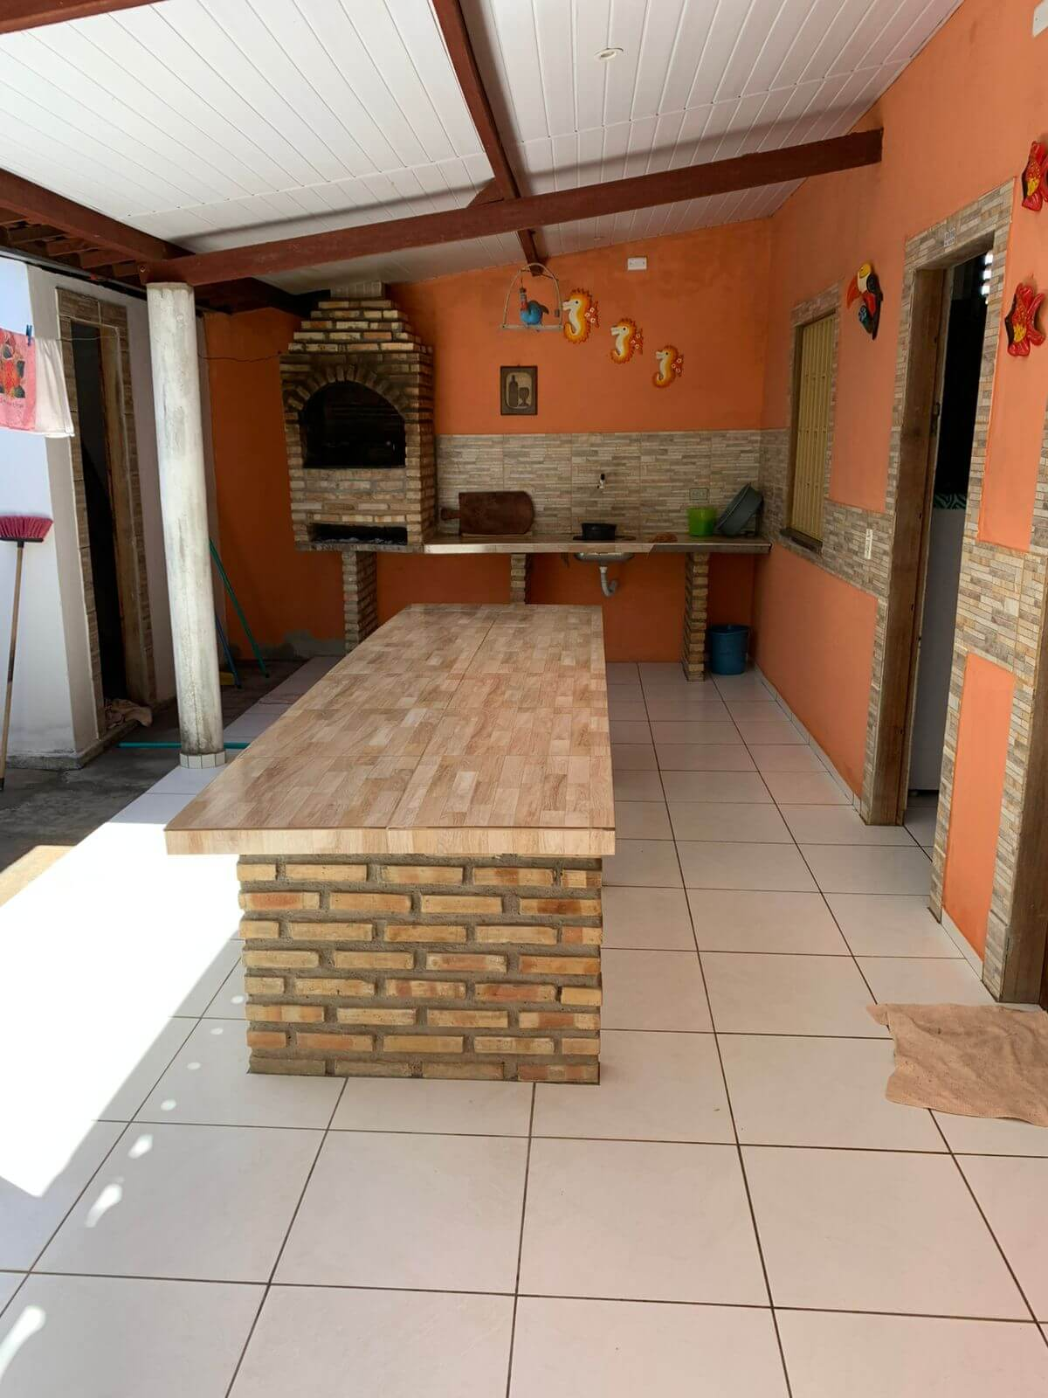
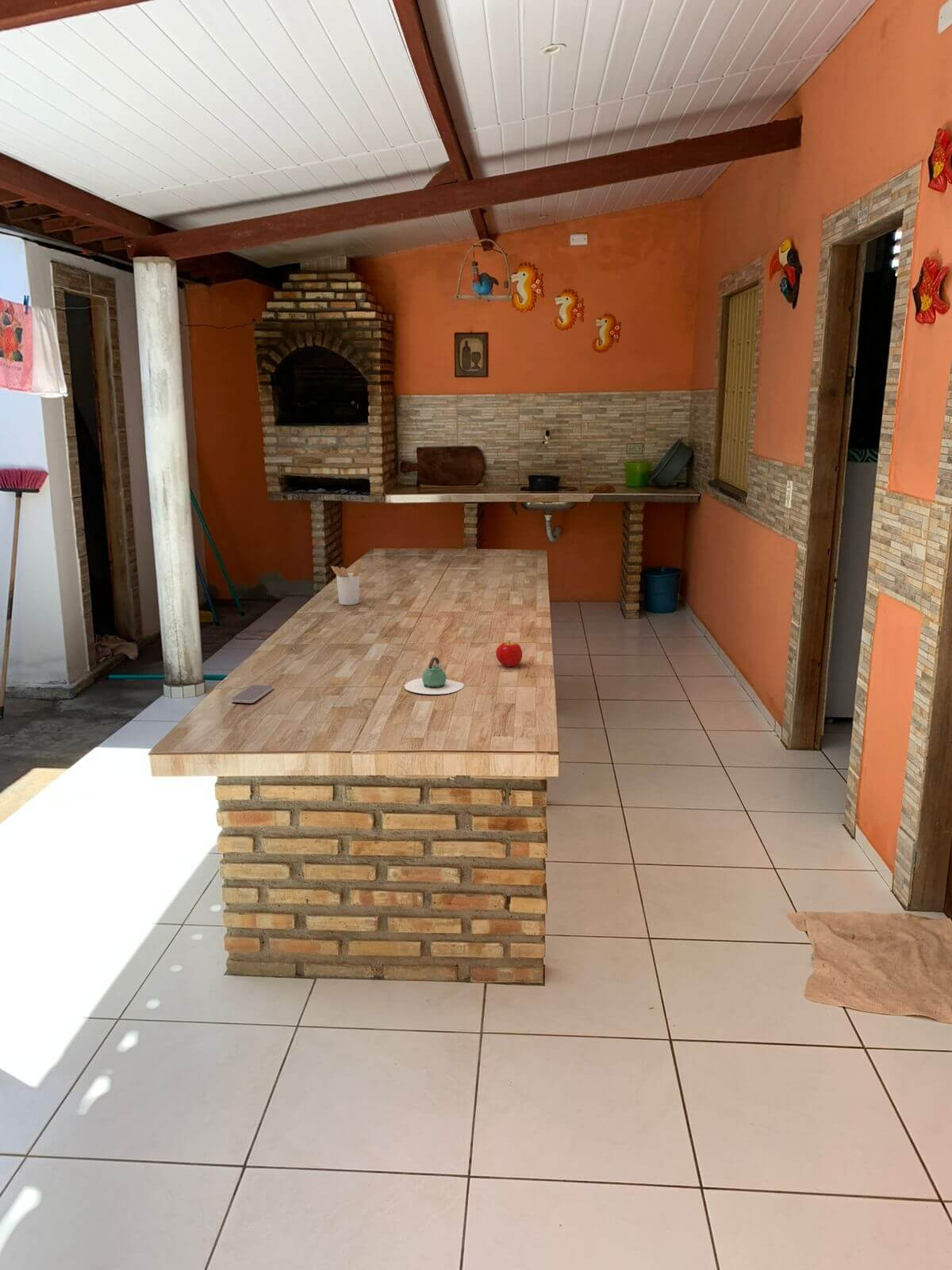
+ utensil holder (345, 583)
+ teapot (434, 672)
+ fruit (509, 652)
+ smartphone (252, 693)
